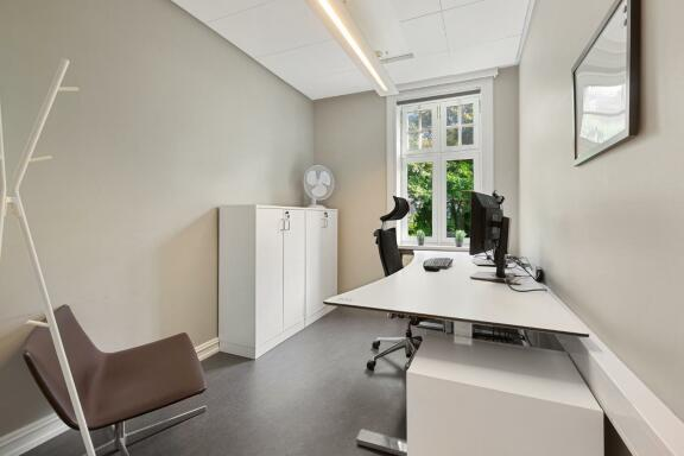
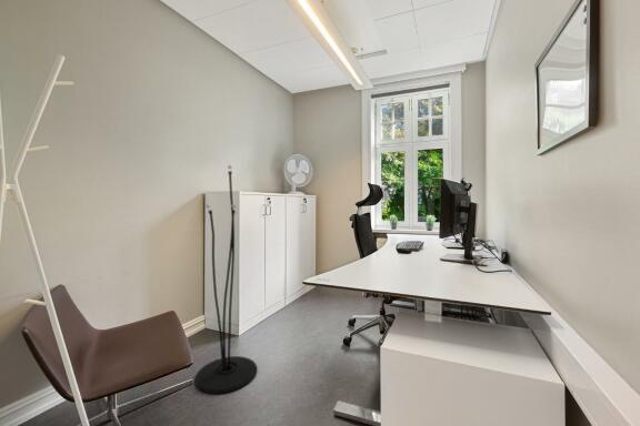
+ floor lamp (228, 270)
